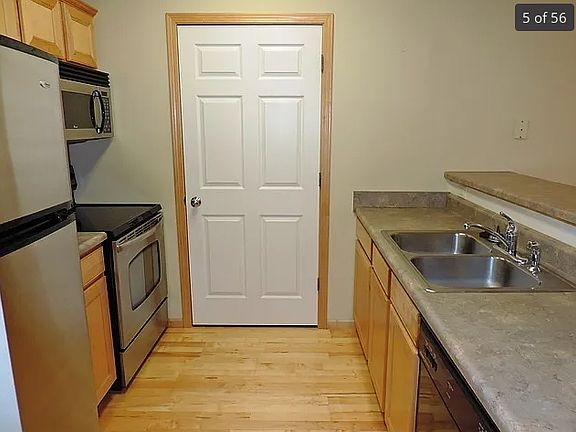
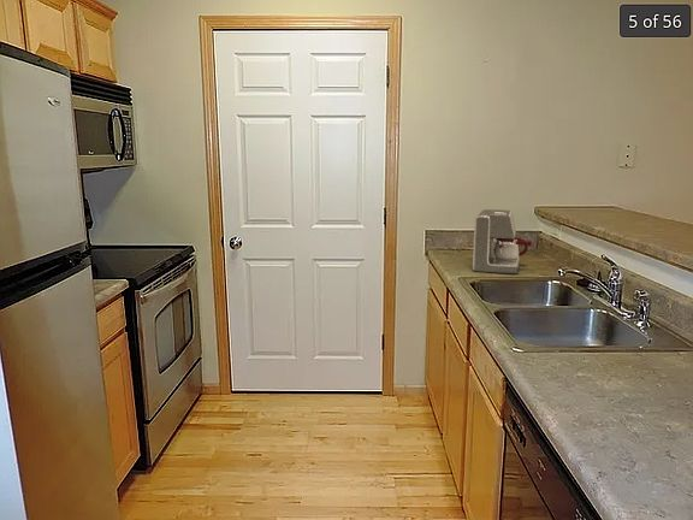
+ coffee maker (496, 240)
